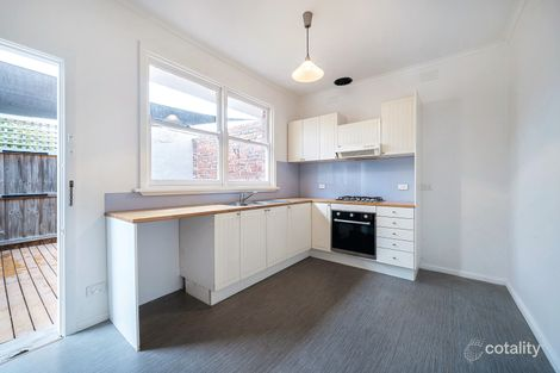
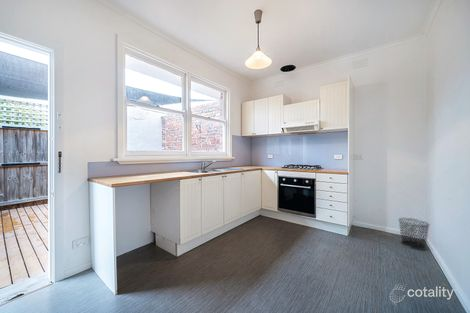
+ waste bin (412, 233)
